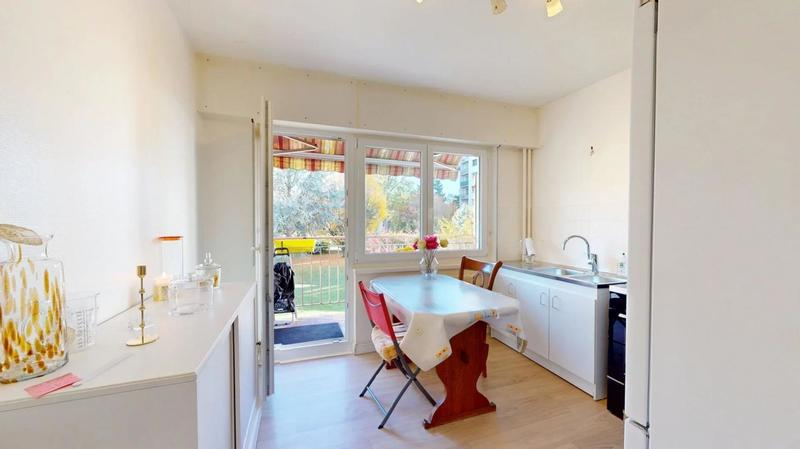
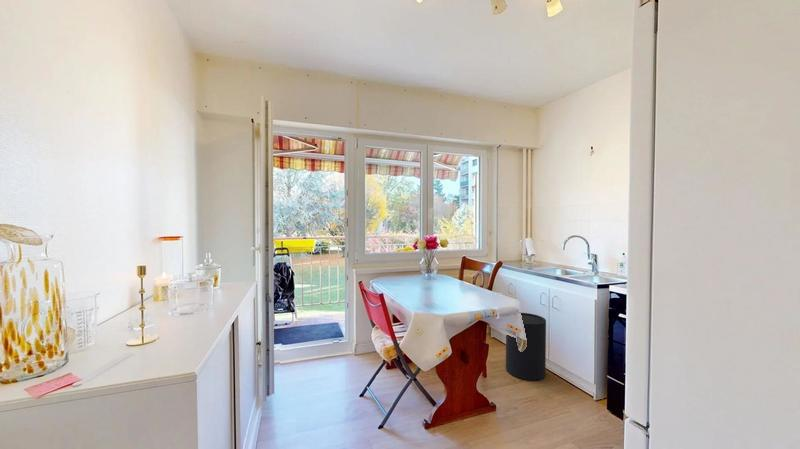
+ waste bin (527, 344)
